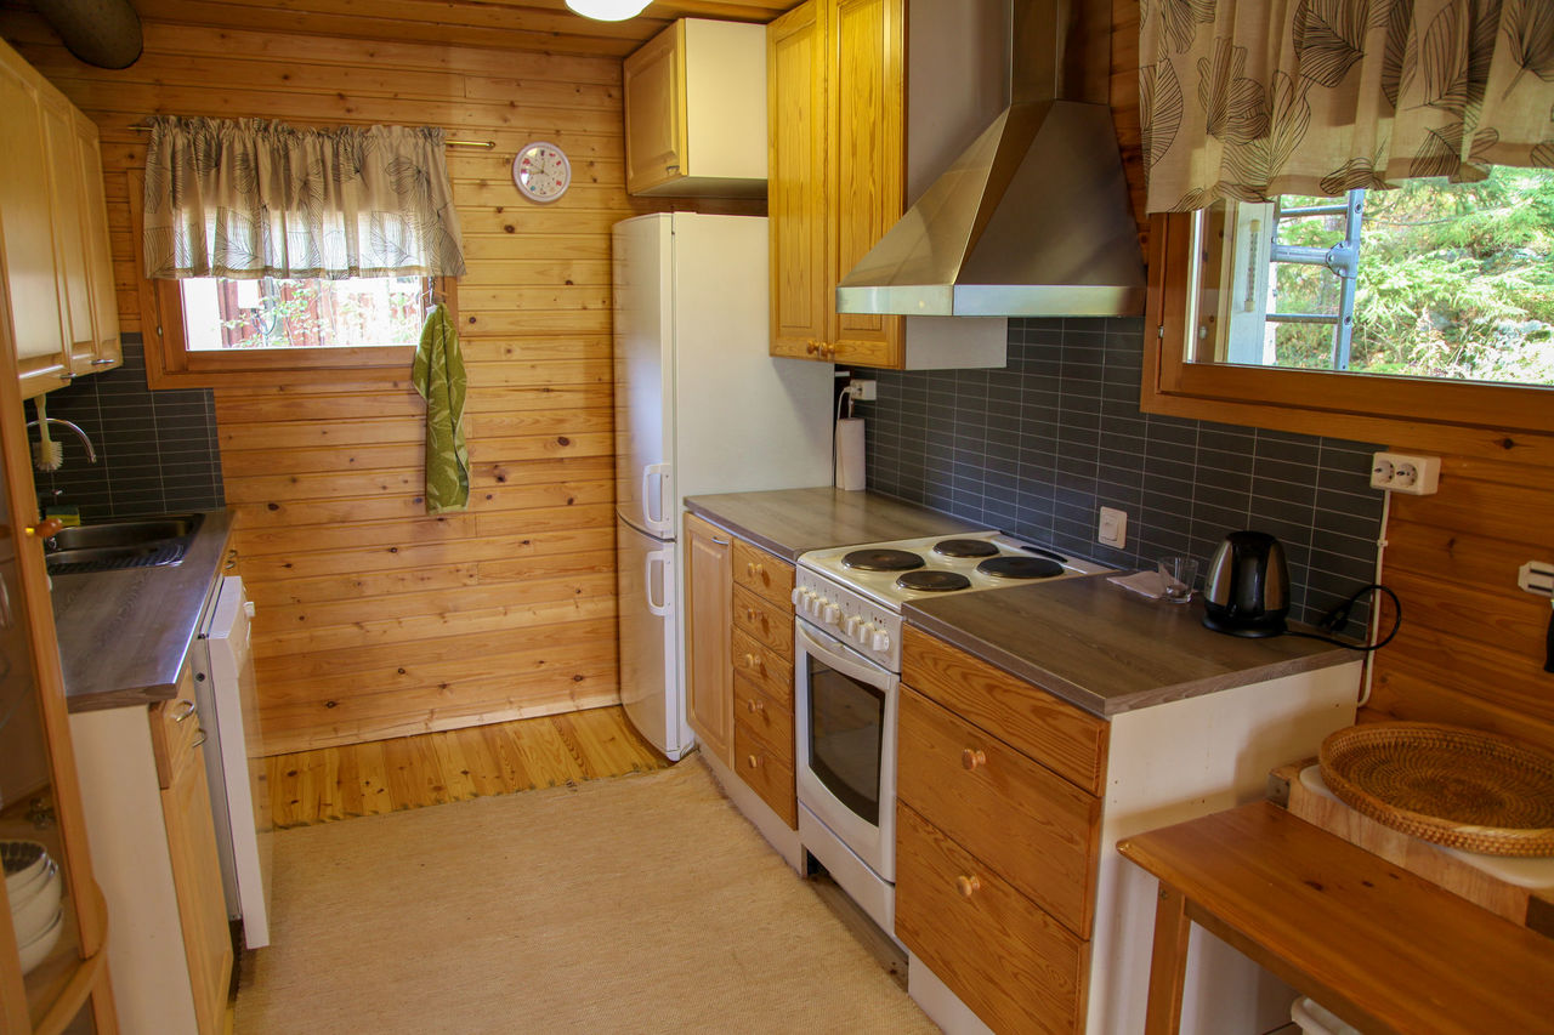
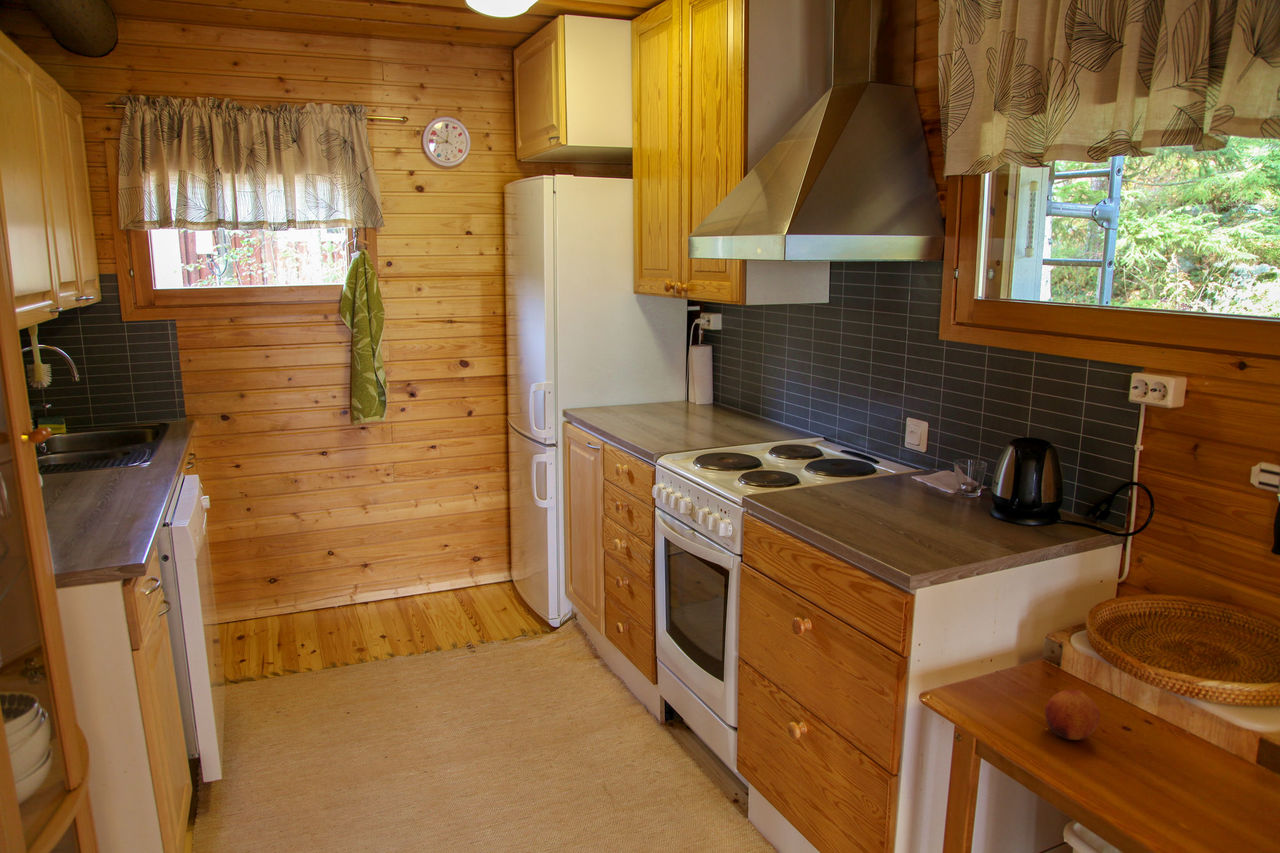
+ fruit (1071, 713)
